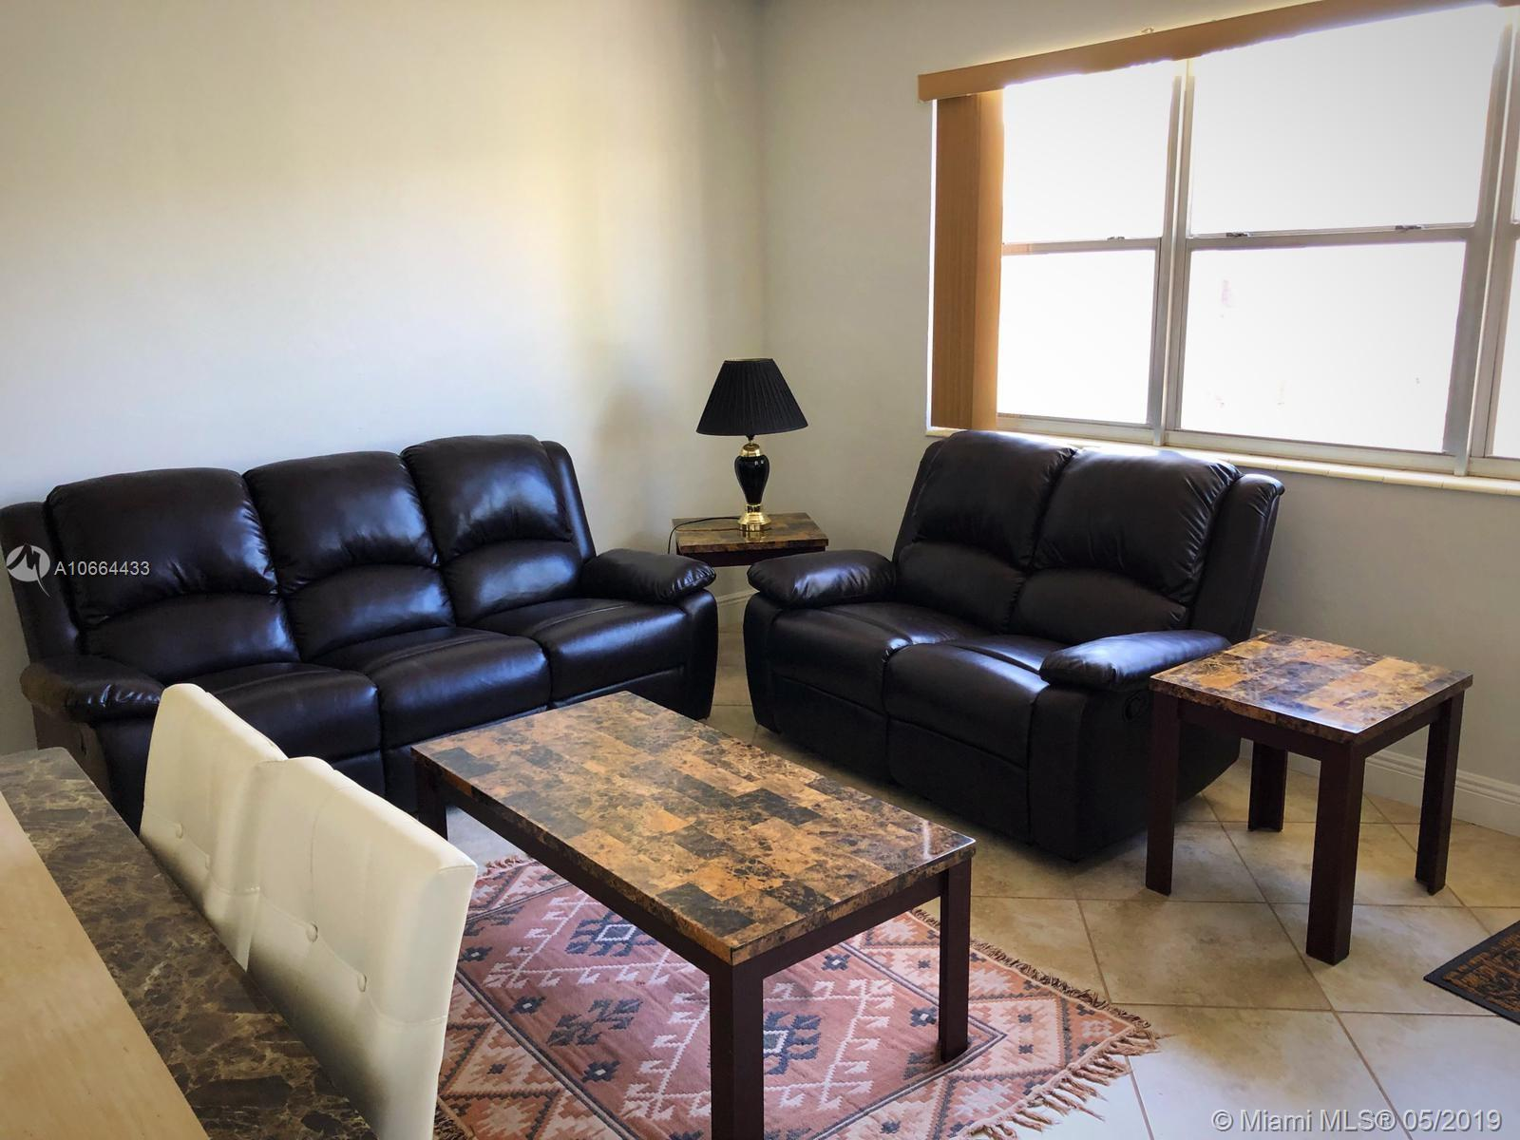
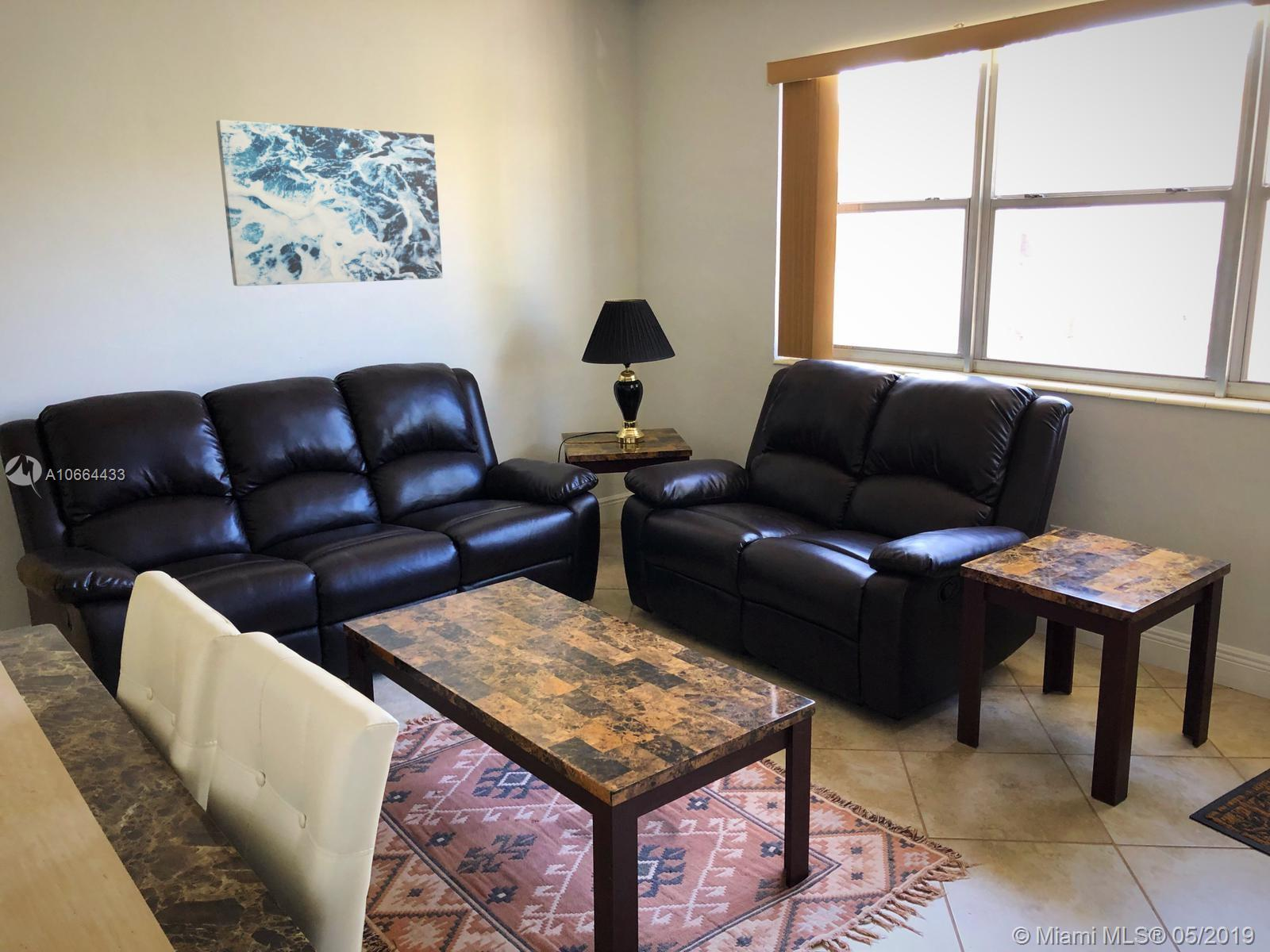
+ wall art (338, 206)
